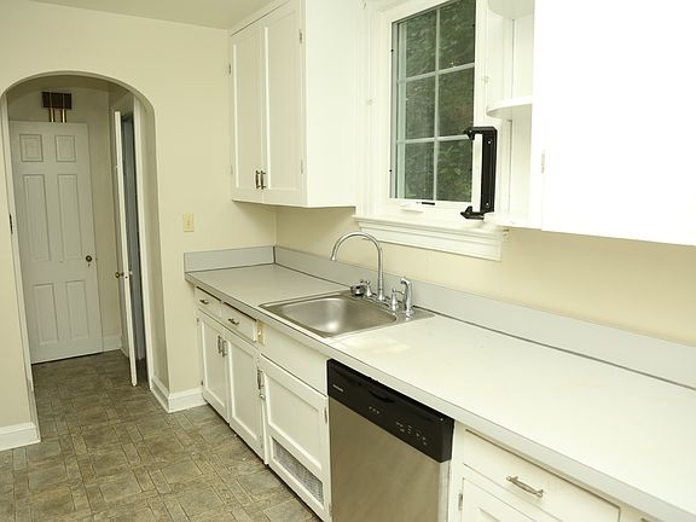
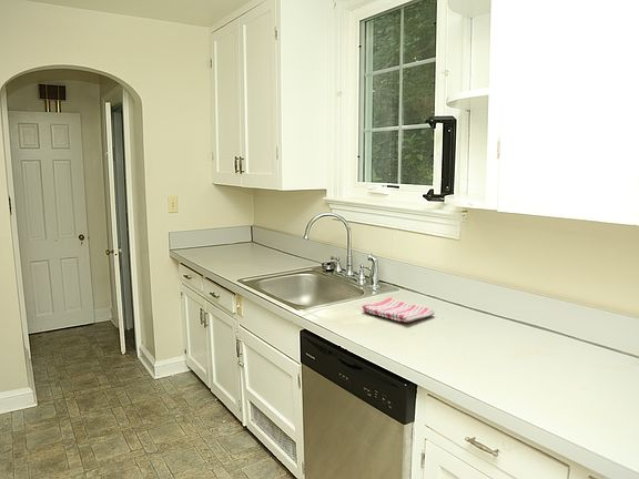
+ dish towel (397, 309)
